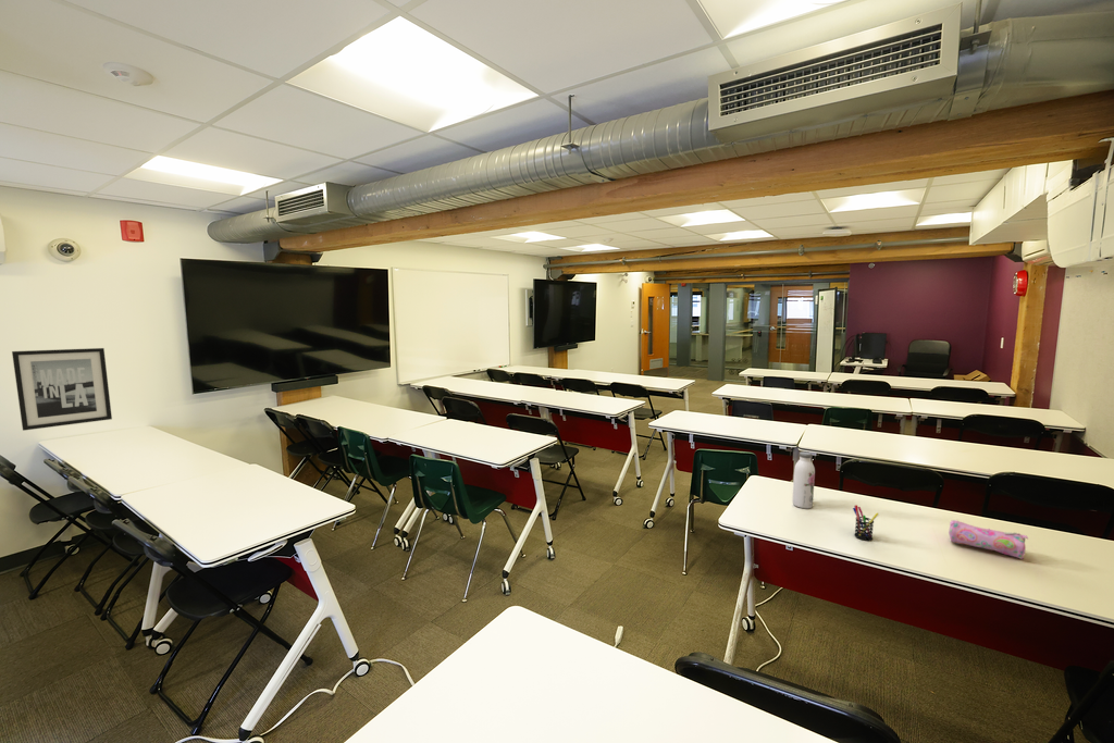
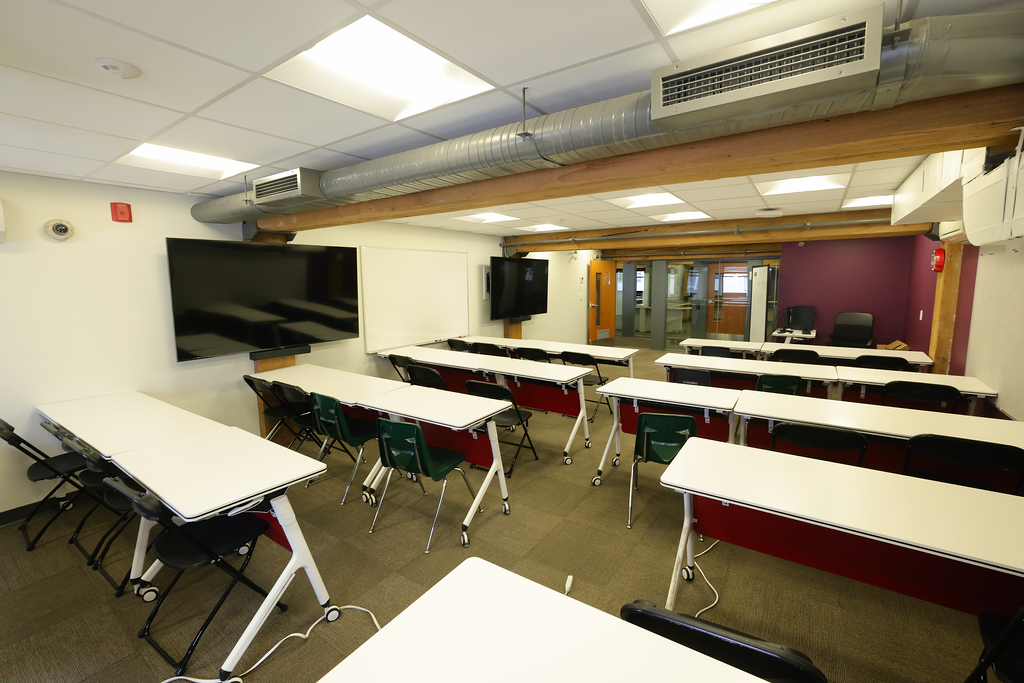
- wall art (64, 387)
- pencil case (986, 537)
- water bottle (804, 479)
- pen holder (863, 522)
